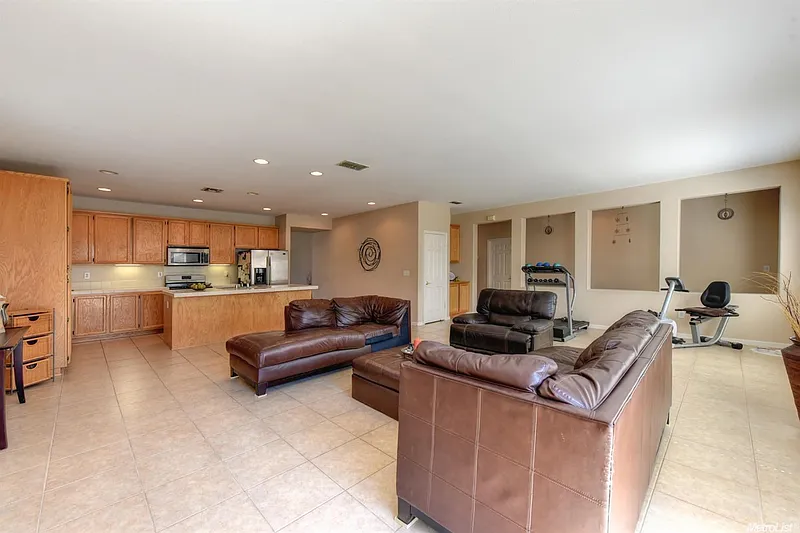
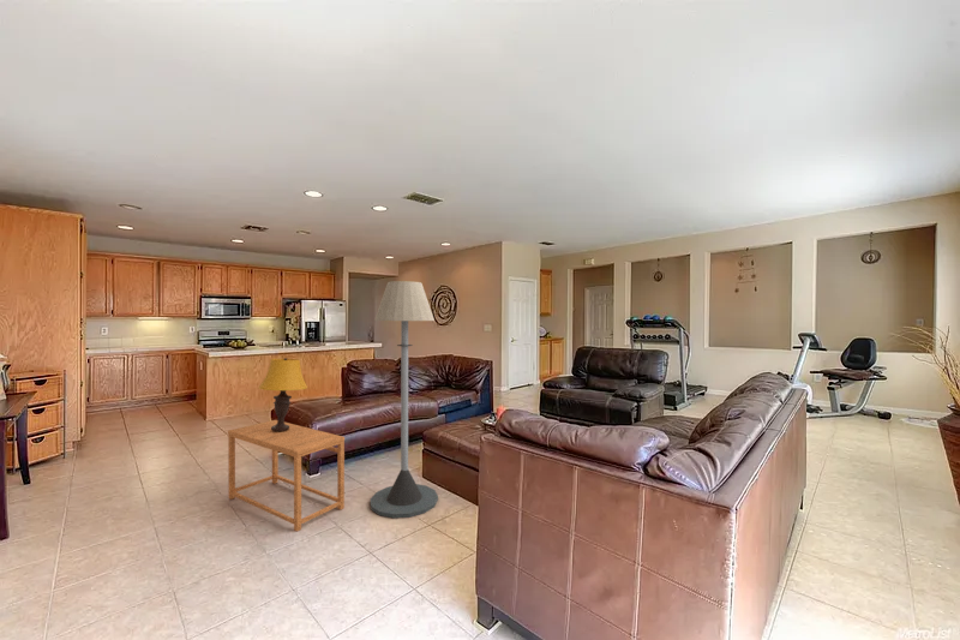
+ floor lamp (404, 391)
+ table lamp (280, 394)
+ side table (277, 468)
